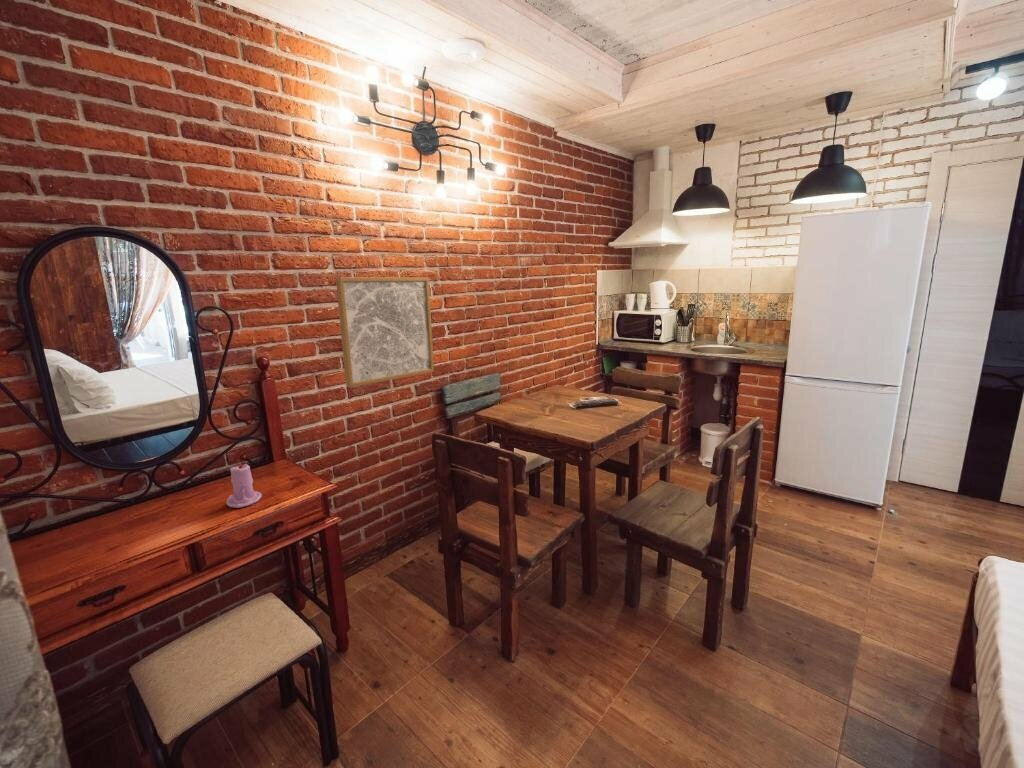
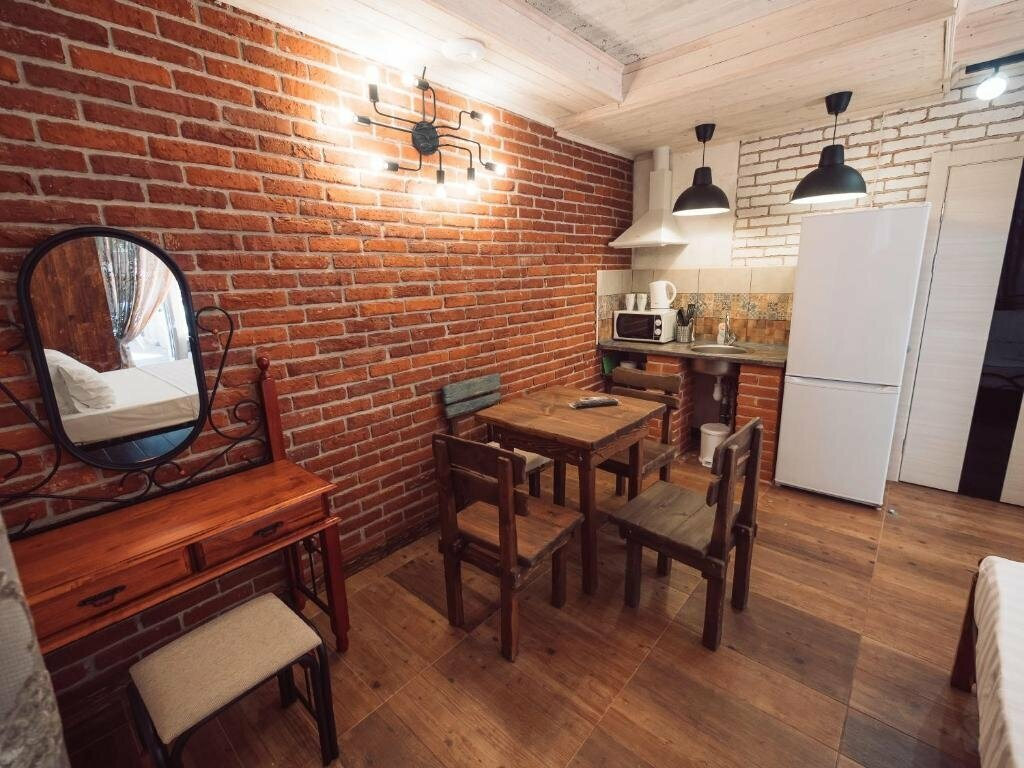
- candle (241, 480)
- wall art (389, 329)
